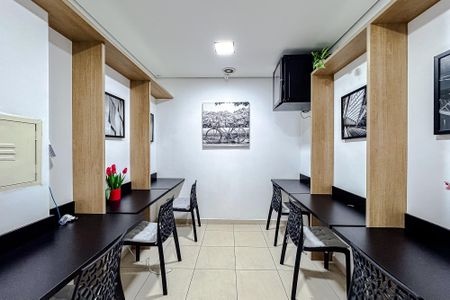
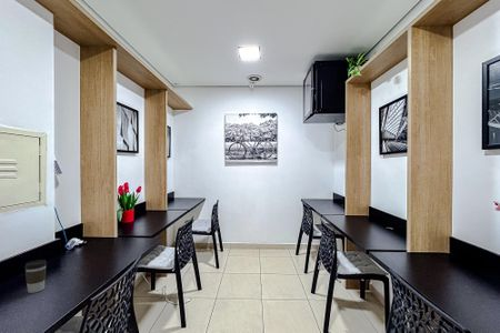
+ coffee cup (36, 275)
